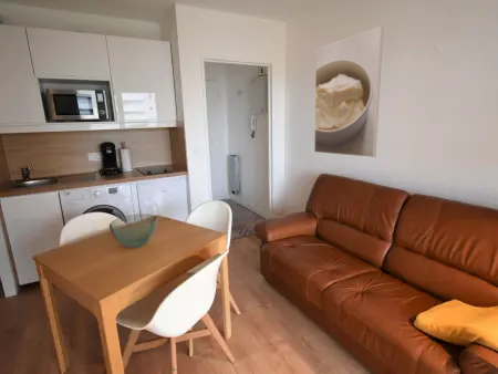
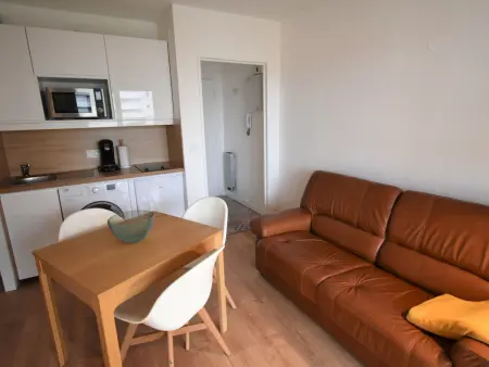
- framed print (343, 98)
